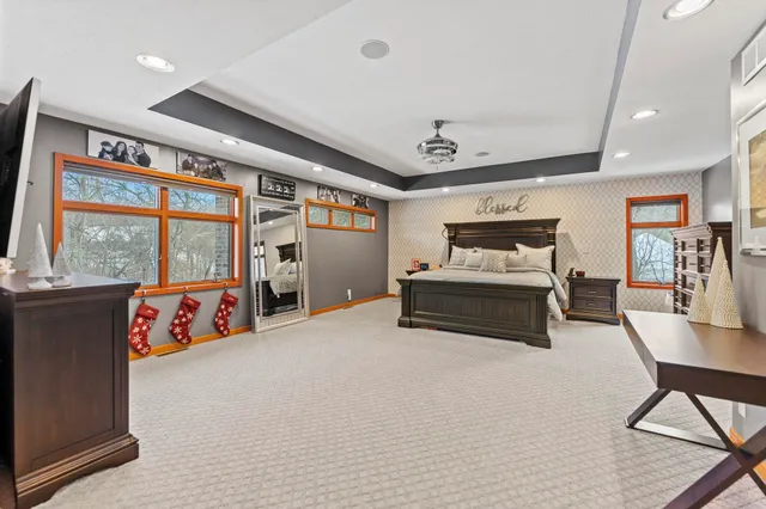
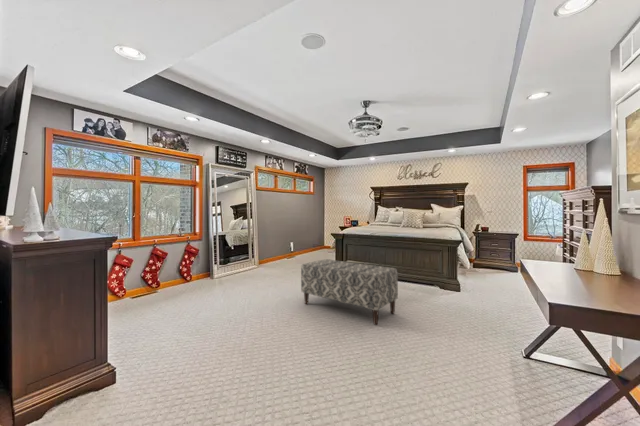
+ bench (347, 287)
